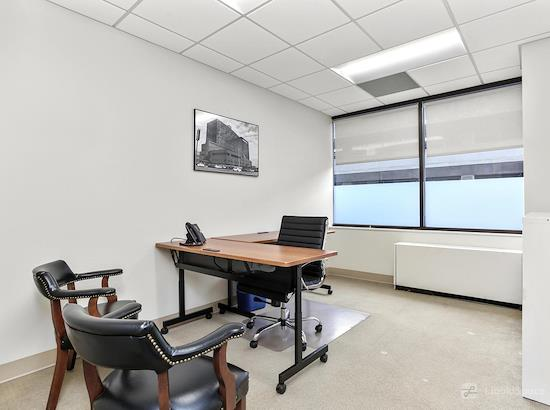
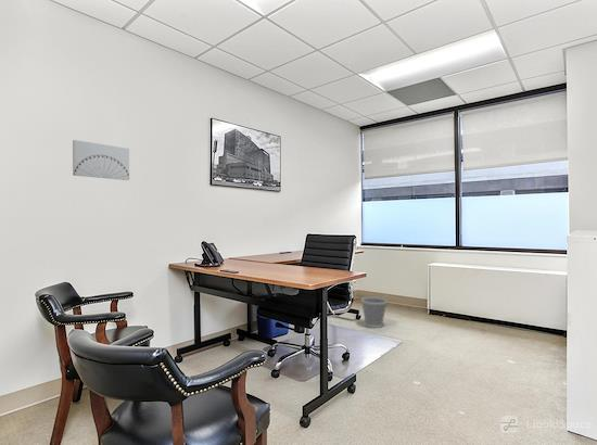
+ wall art (102, 161)
+ wastebasket (373, 312)
